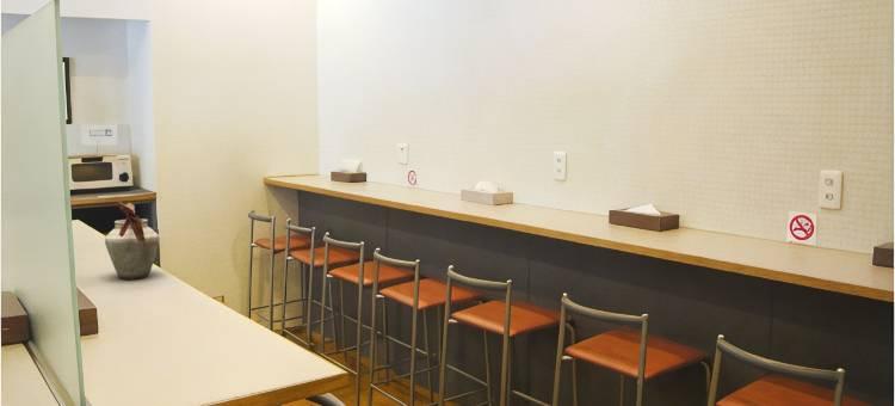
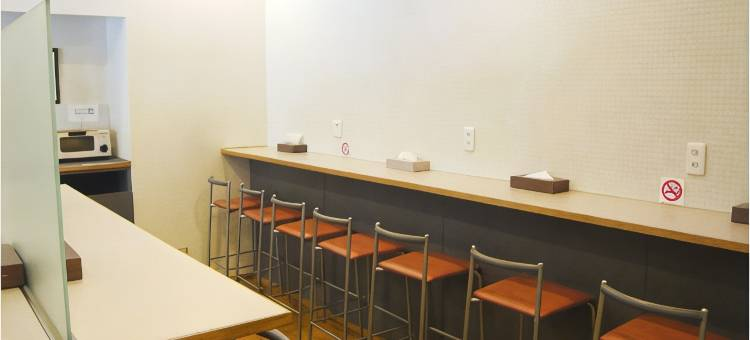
- vase (132, 239)
